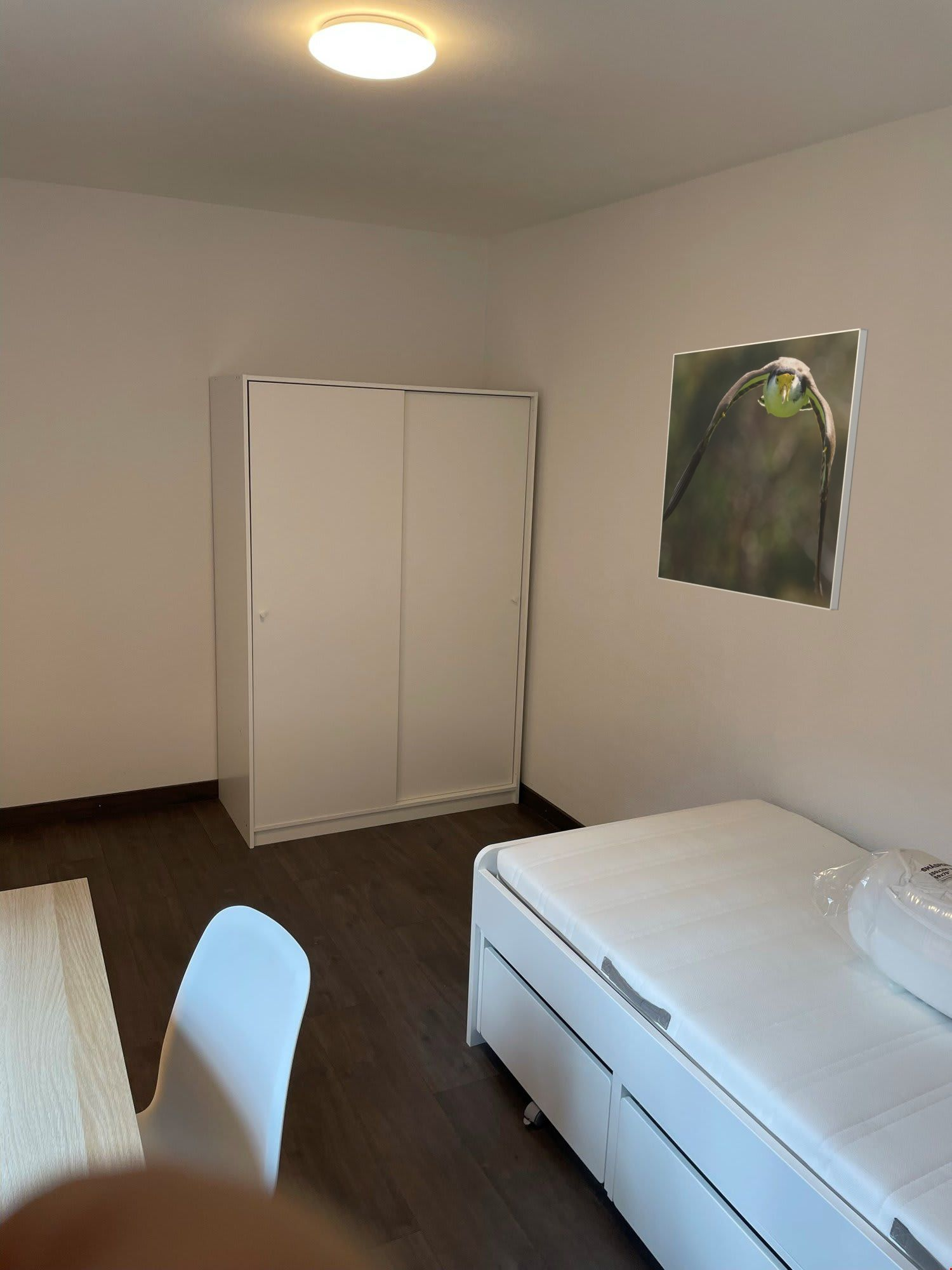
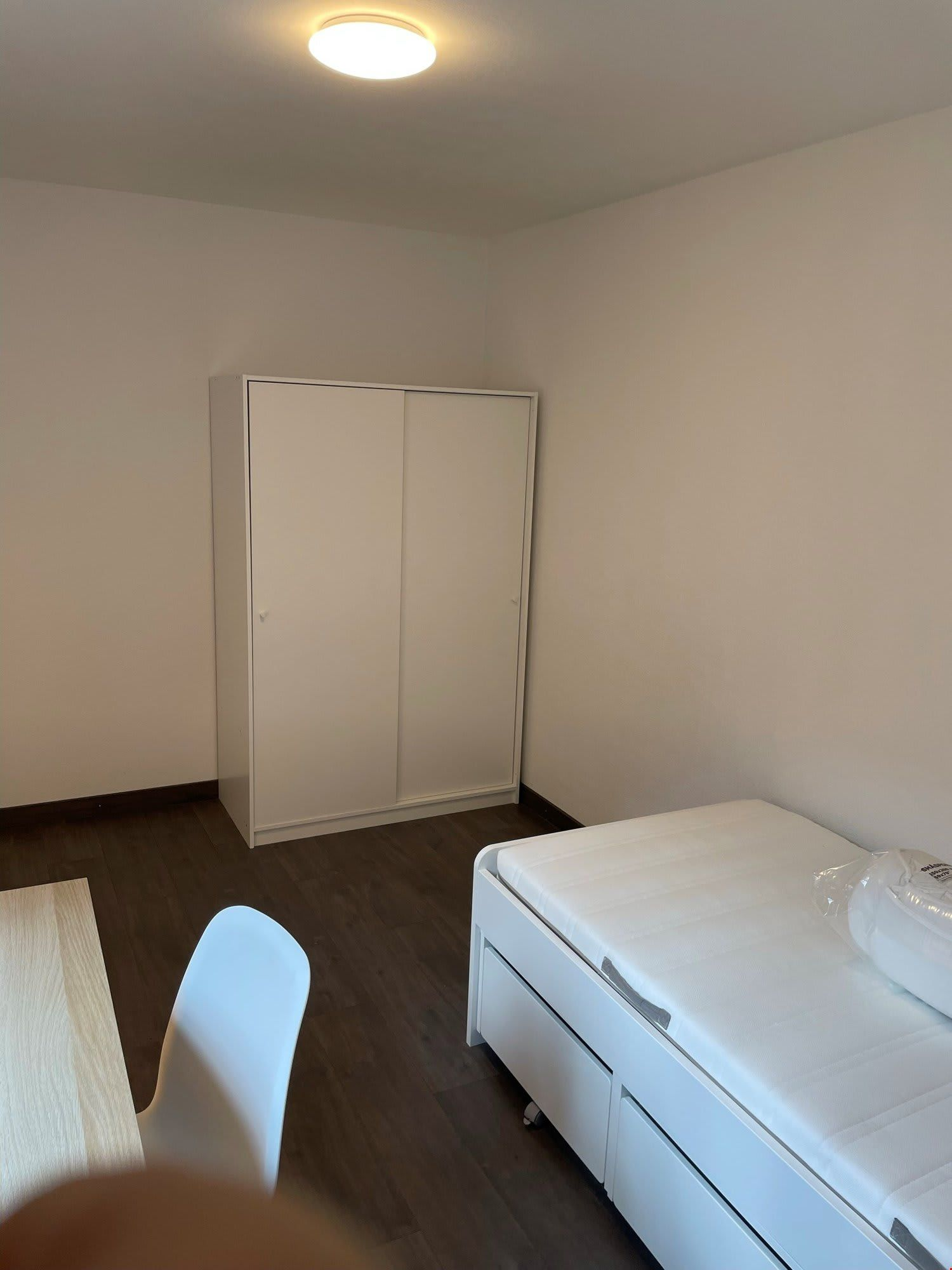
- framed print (748, 471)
